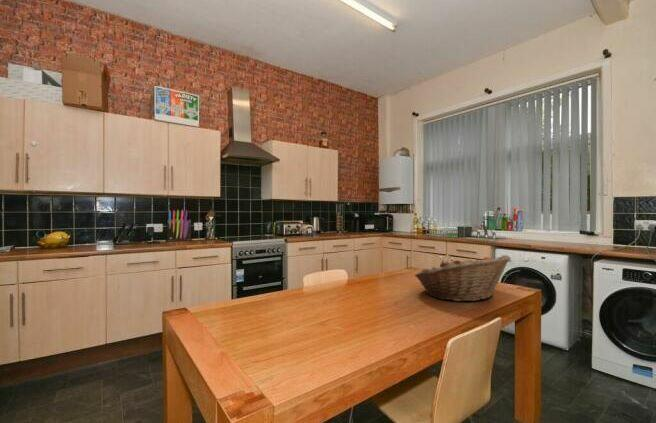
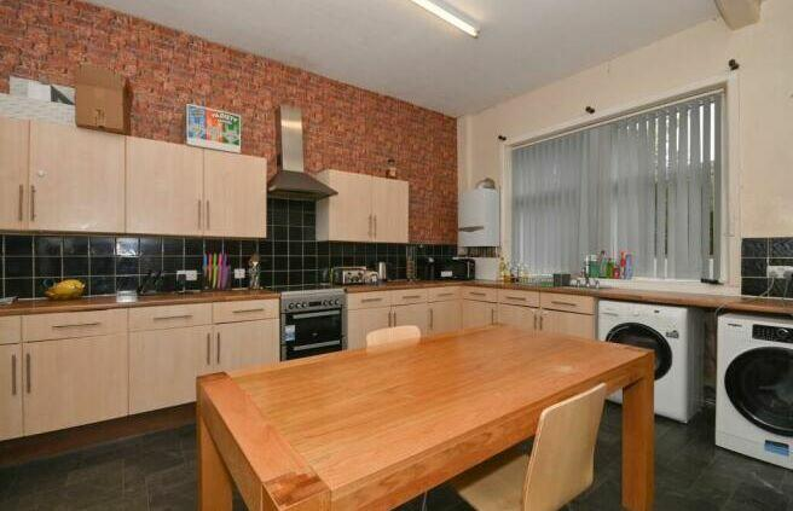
- fruit basket (462, 273)
